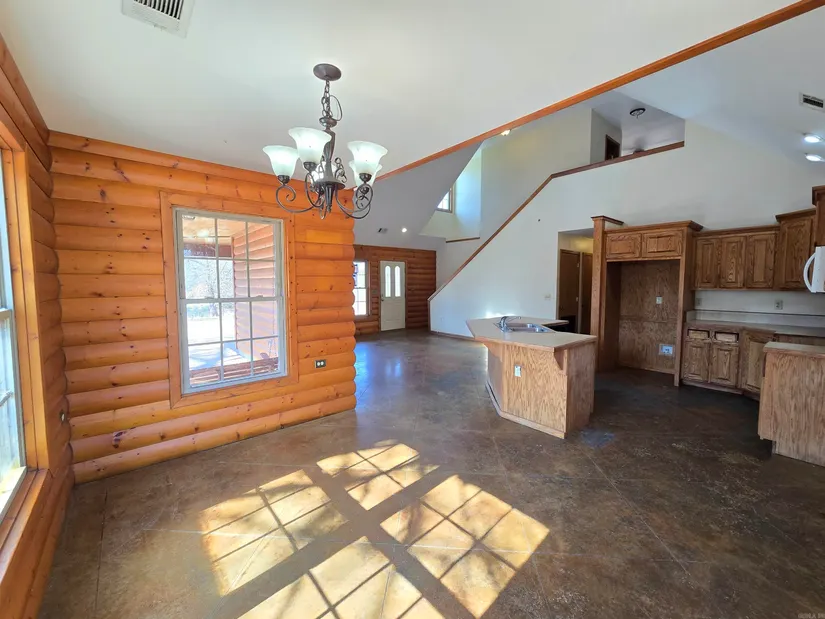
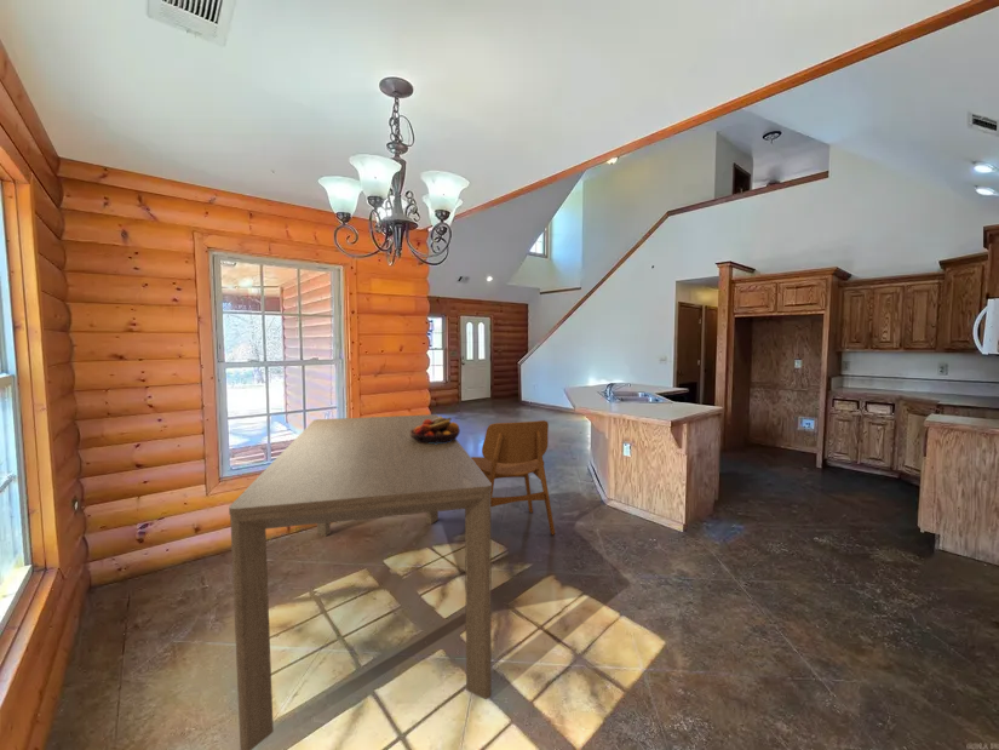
+ dining table (377, 516)
+ dining chair (509, 471)
+ fruit bowl (435, 428)
